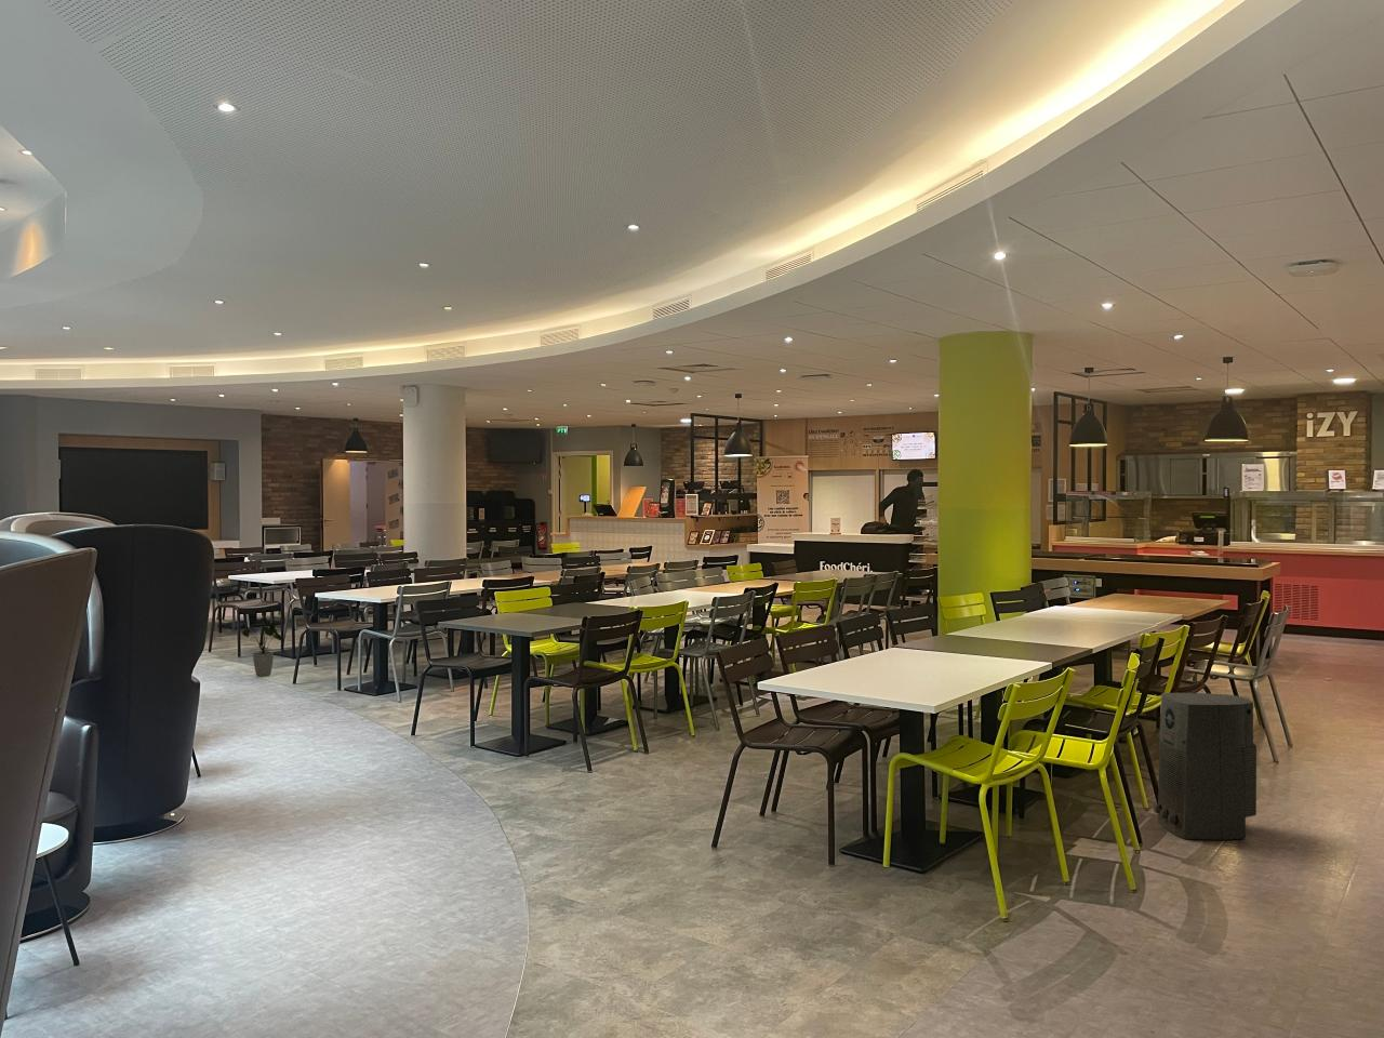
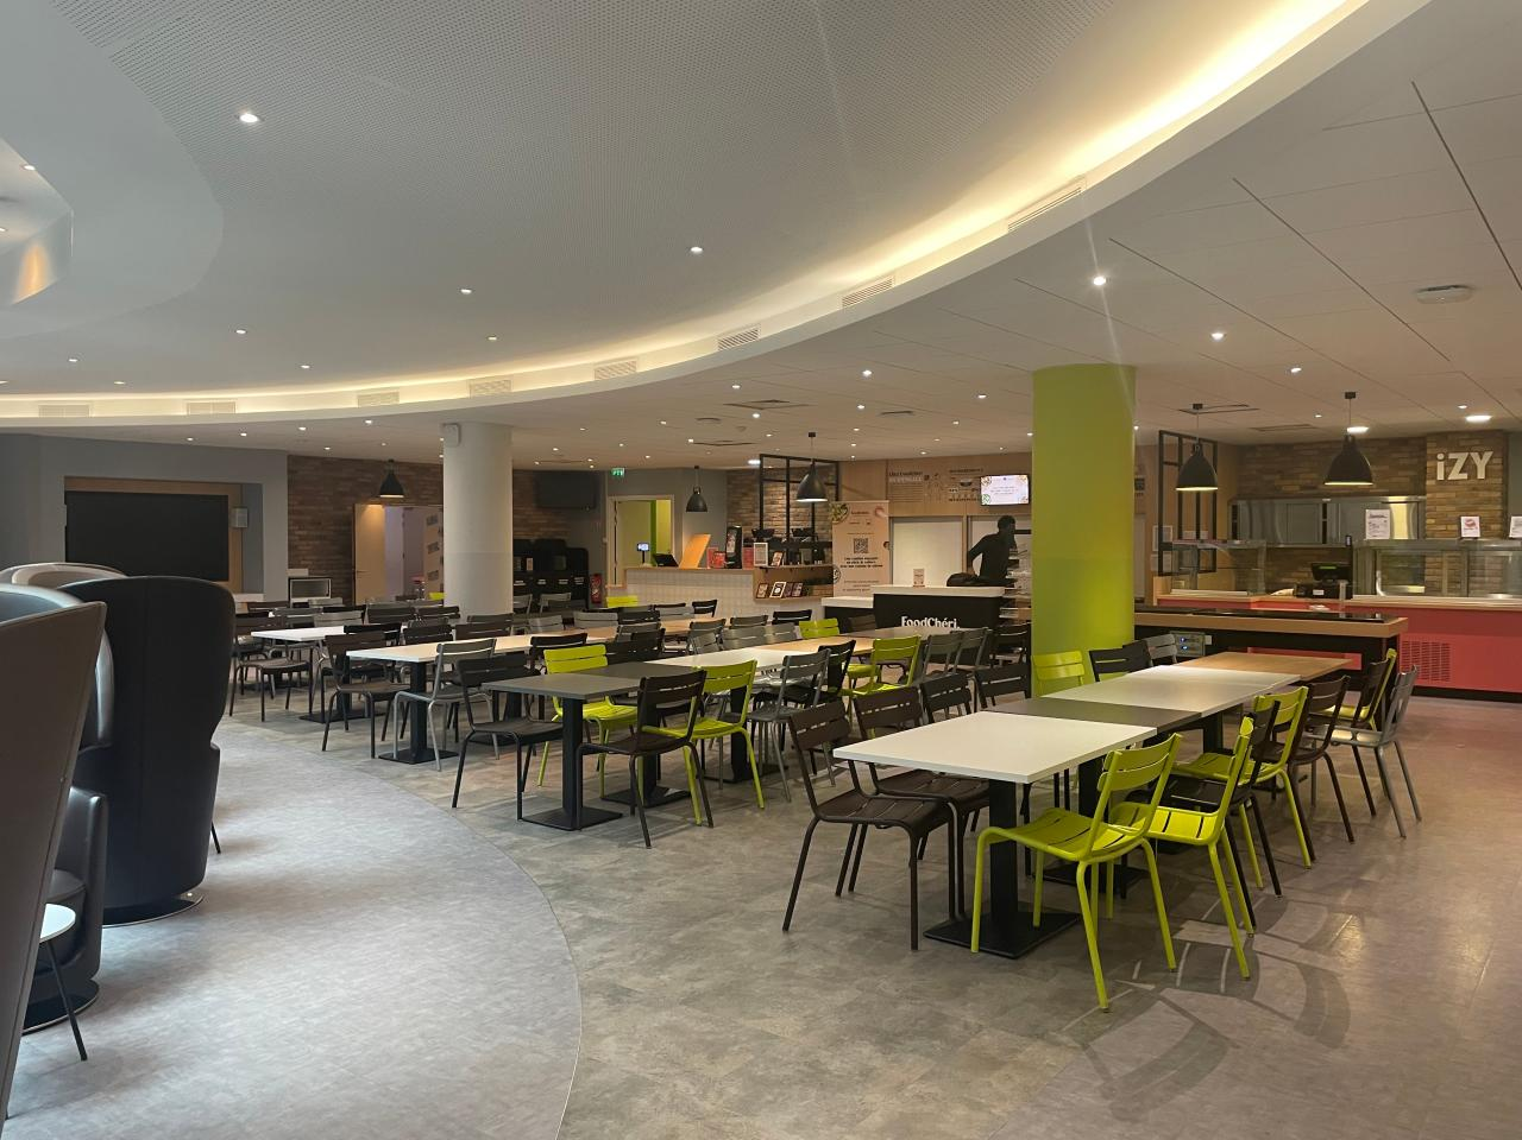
- air purifier (1205, 763)
- house plant (259, 647)
